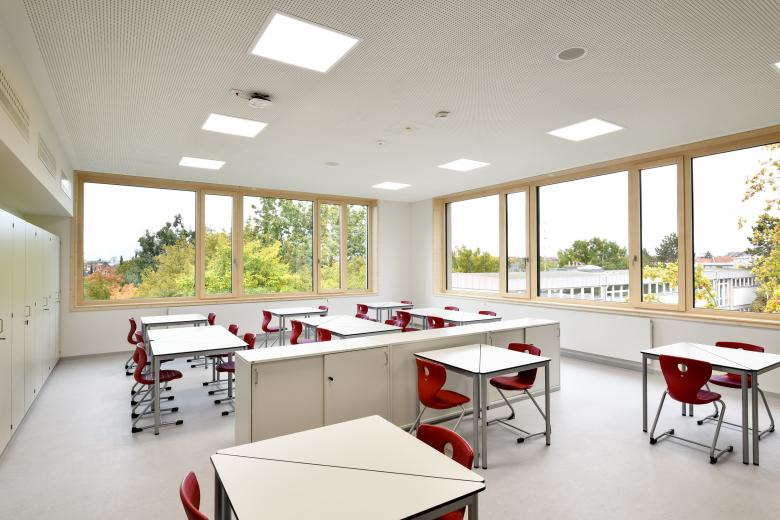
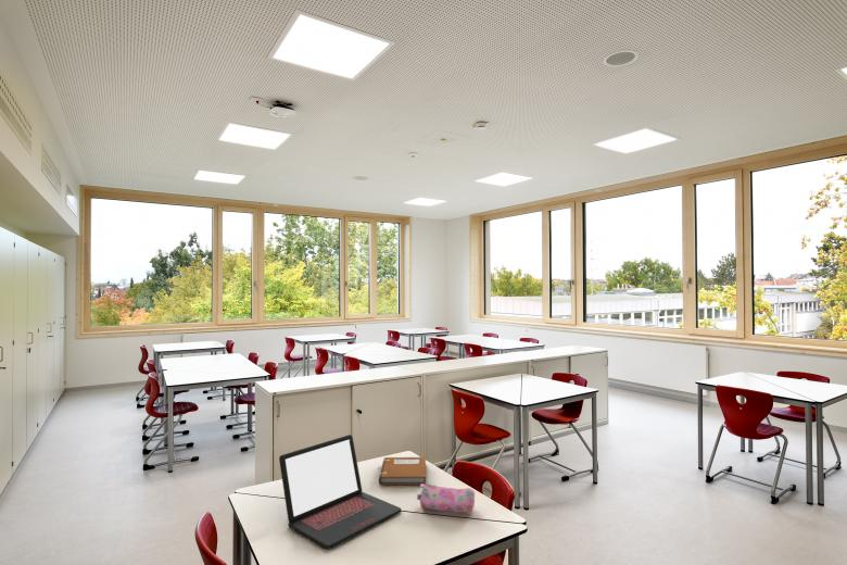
+ pencil case (446, 498)
+ notebook (403, 469)
+ laptop (341, 484)
